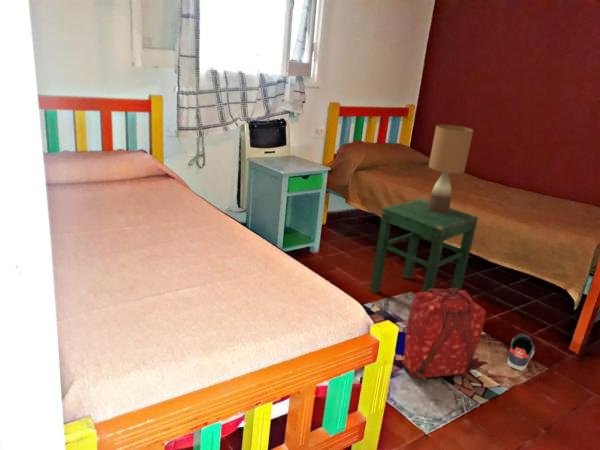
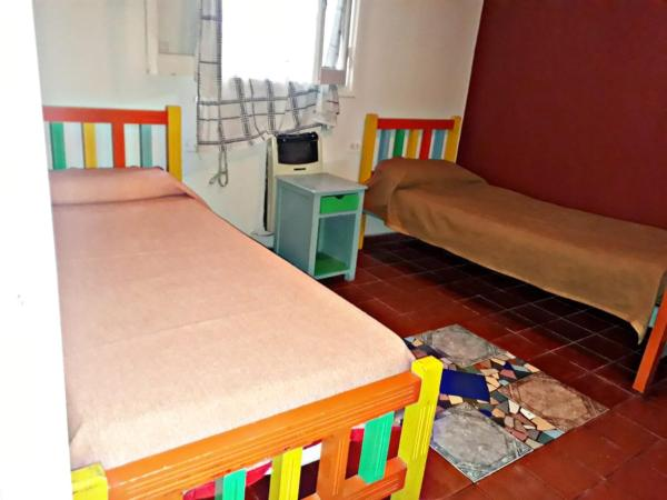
- backpack (447, 333)
- table lamp (446, 169)
- stool (419, 258)
- sneaker (523, 344)
